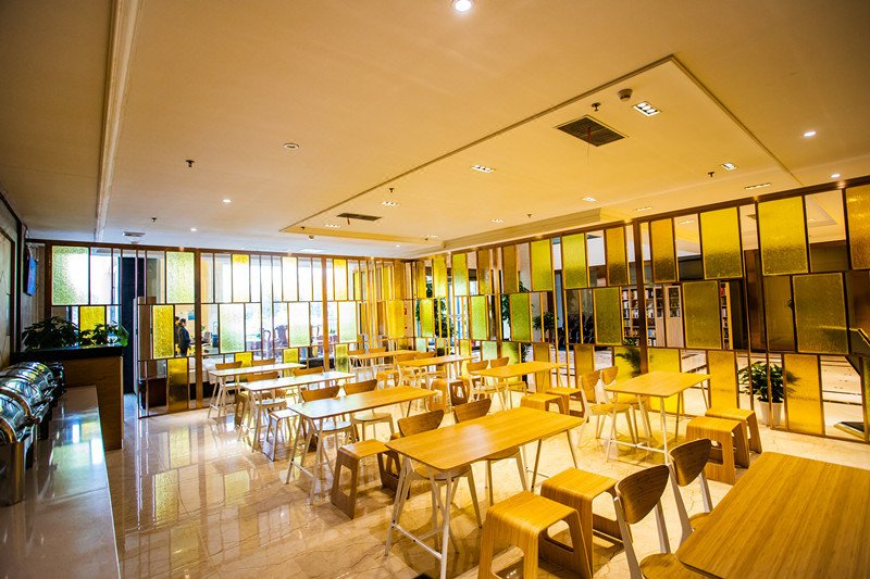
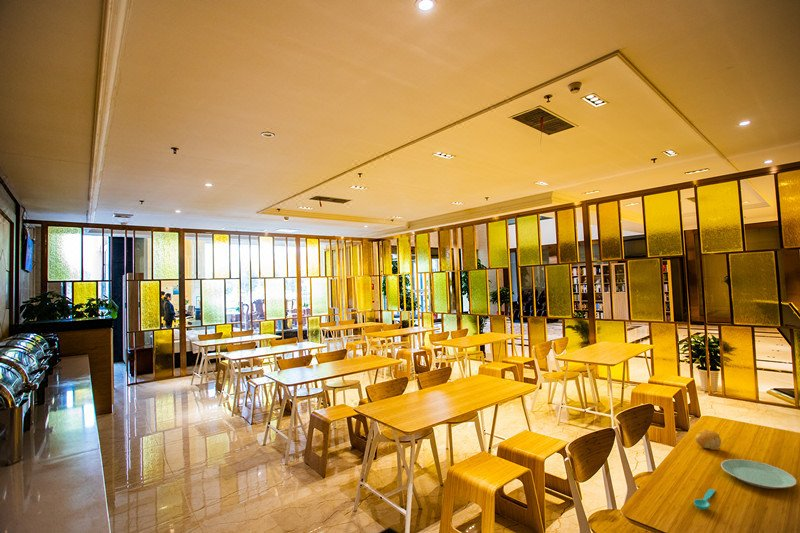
+ fruit (707, 438)
+ plate (757, 475)
+ spoon (706, 497)
